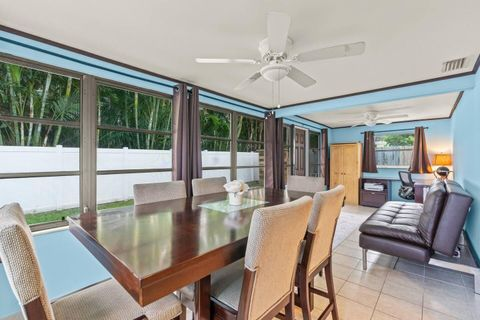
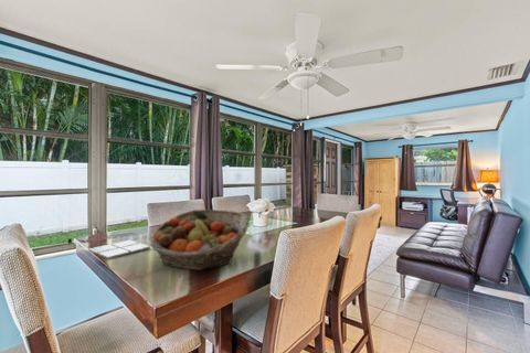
+ fruit basket (200, 235)
+ drink coaster (119, 248)
